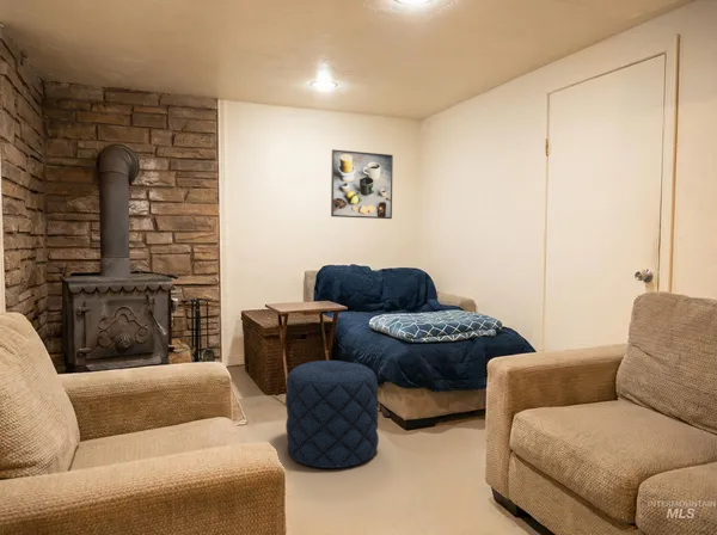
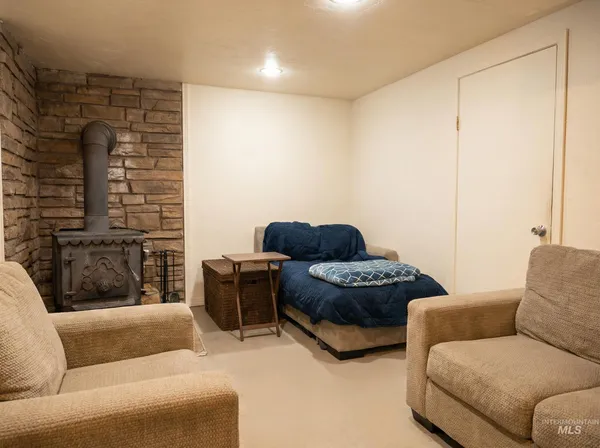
- pouf (331, 408)
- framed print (362, 185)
